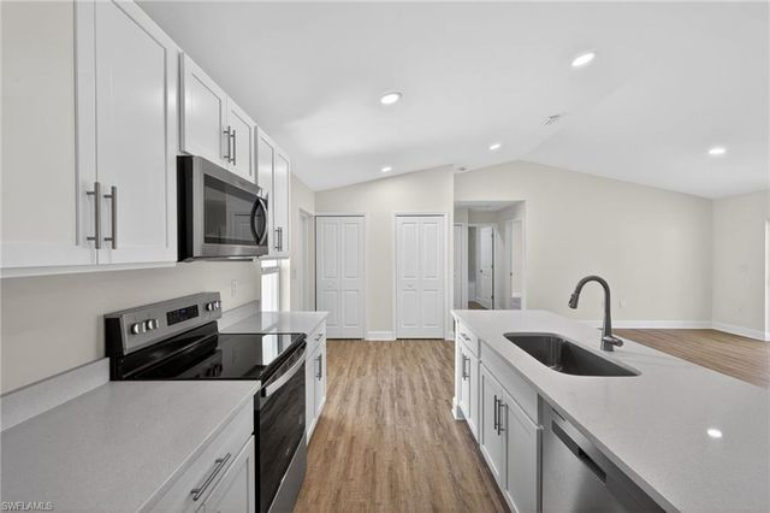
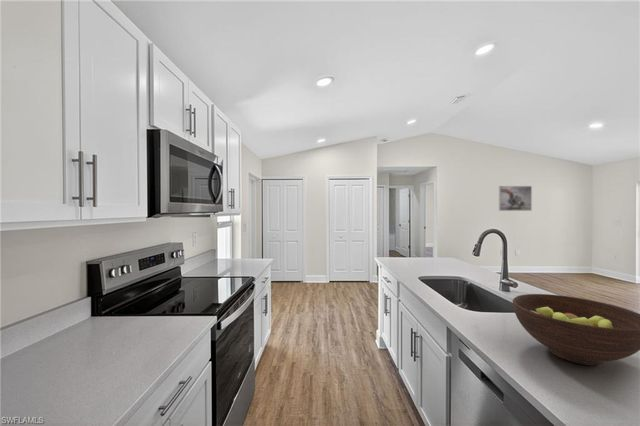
+ fruit bowl (574, 332)
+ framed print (515, 198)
